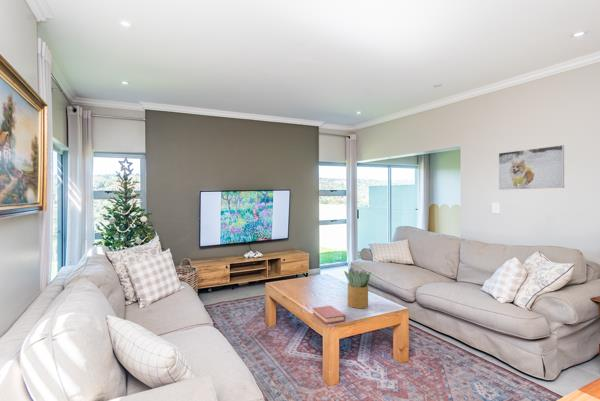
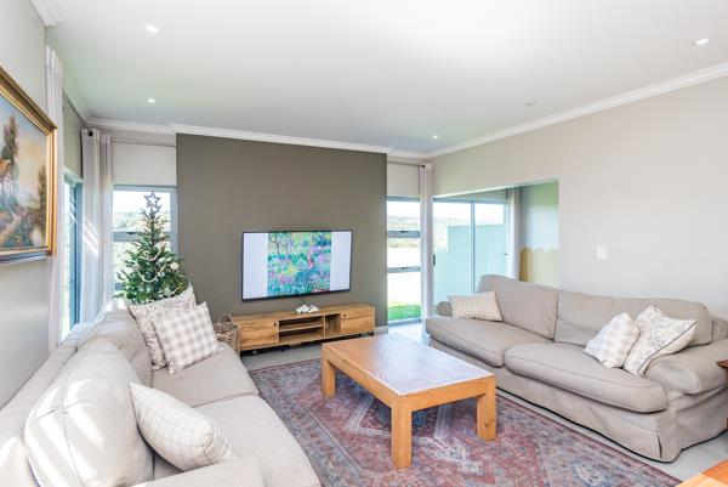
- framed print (529, 169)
- potted plant (358, 287)
- book (328, 314)
